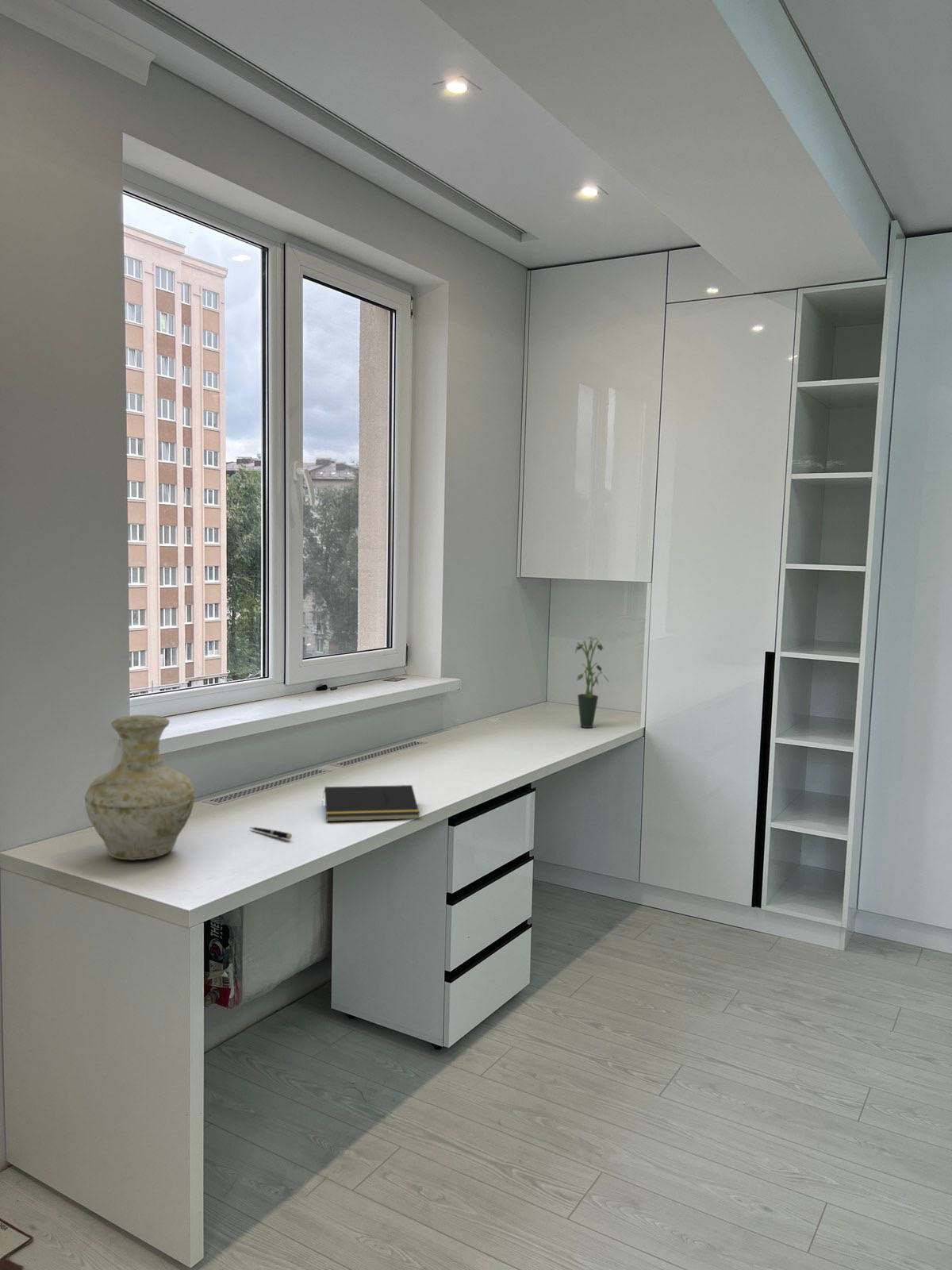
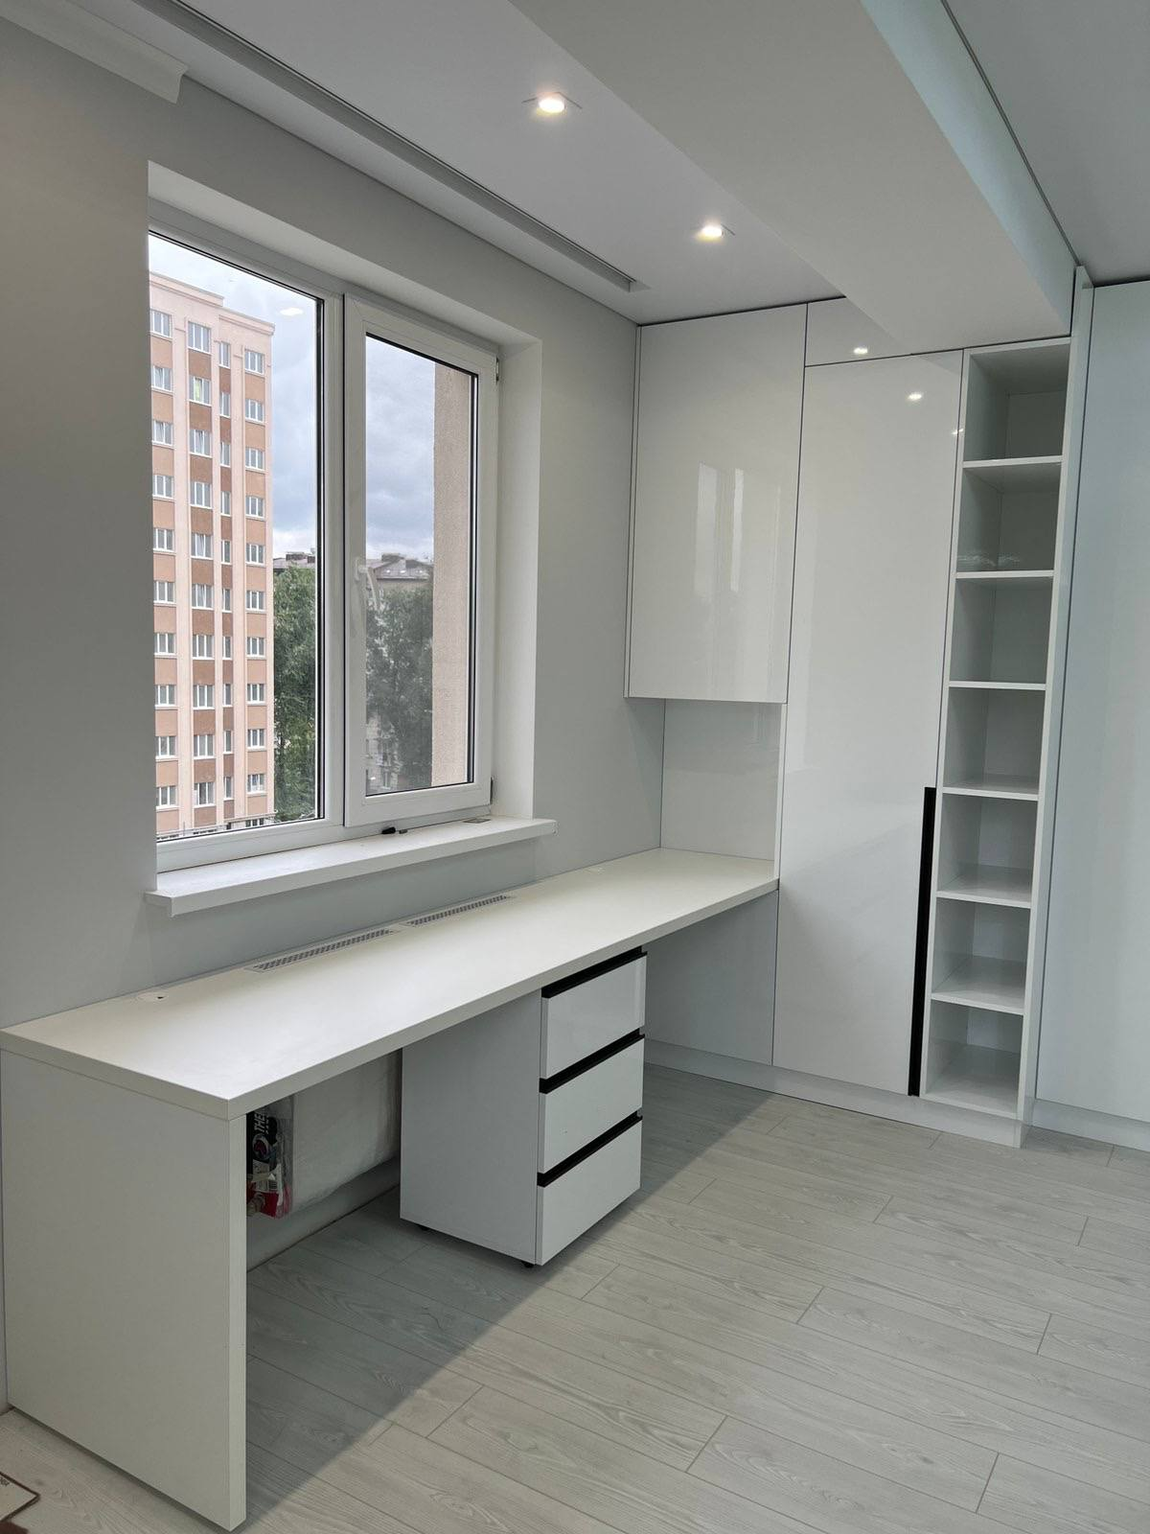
- notepad (370, 802)
- potted plant (589, 681)
- vase (141, 786)
- pen (269, 831)
